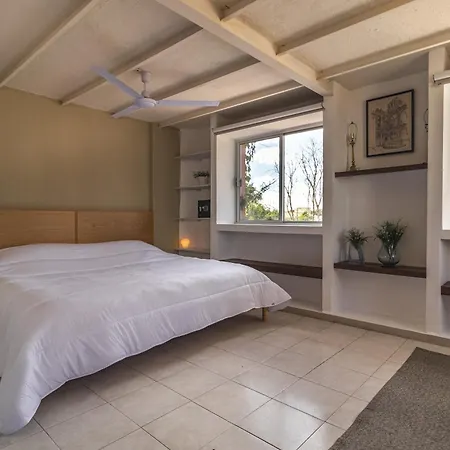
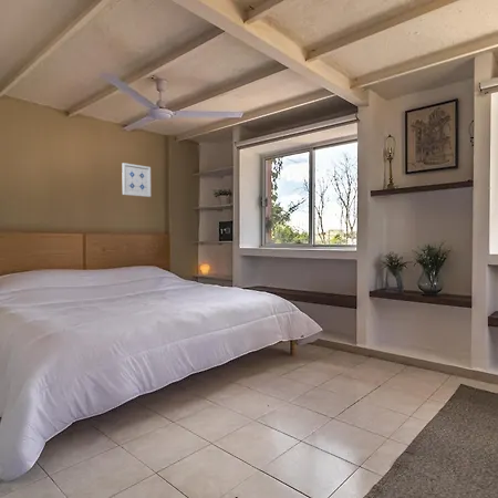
+ wall art (136, 180)
